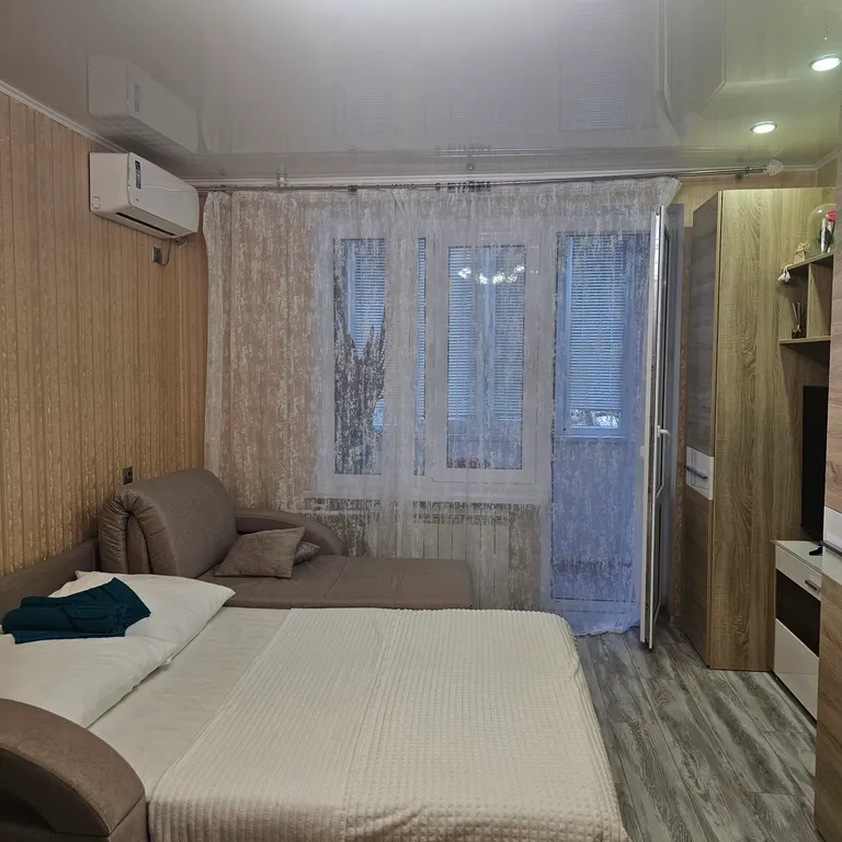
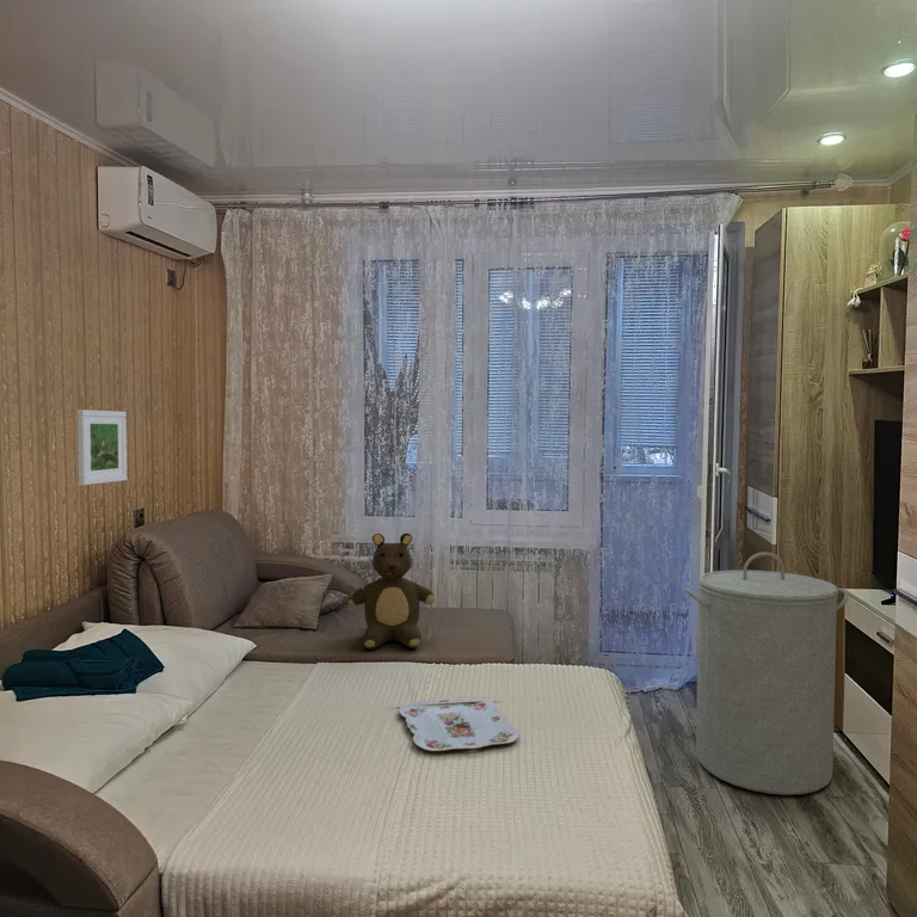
+ serving tray (456, 722)
+ laundry hamper (764, 659)
+ teddy bear (392, 589)
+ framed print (103, 447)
